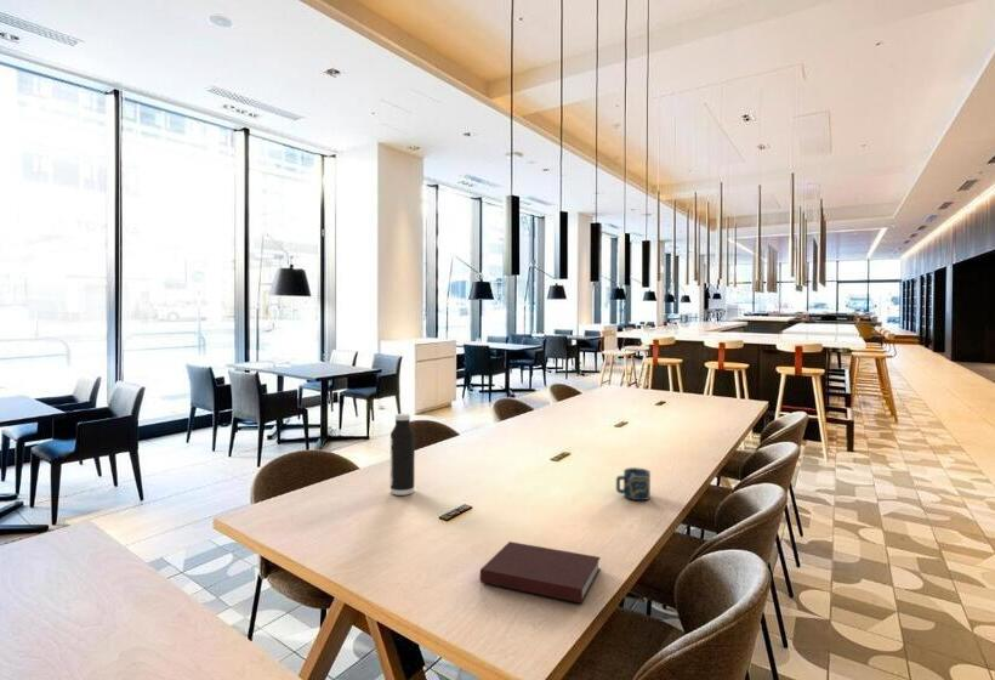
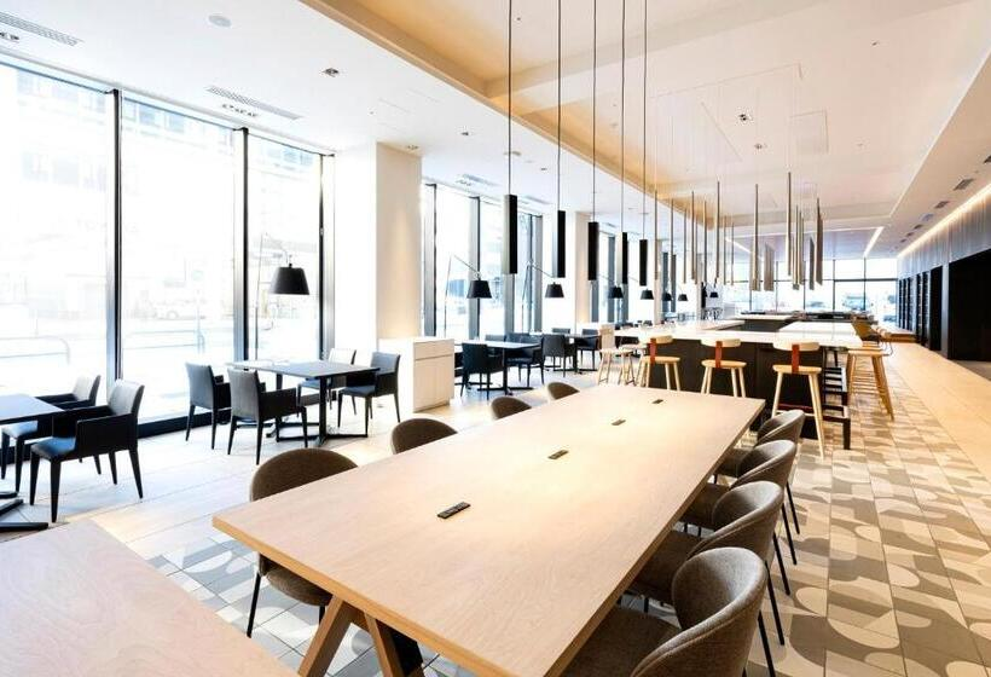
- cup (632, 483)
- notebook (541, 568)
- water bottle (402, 453)
